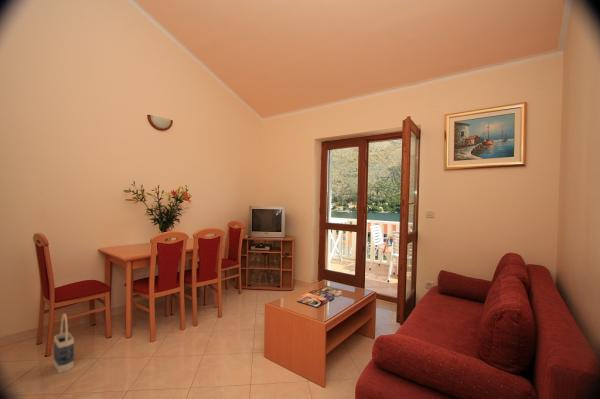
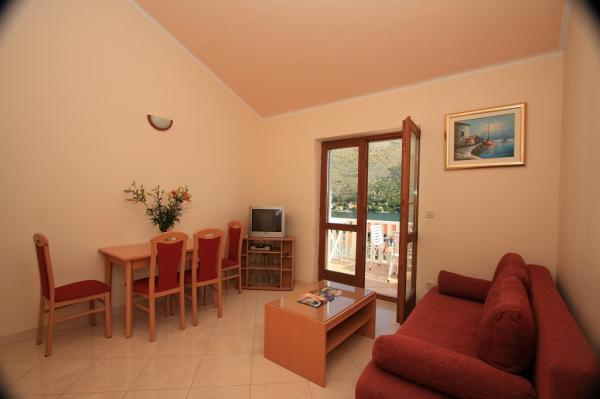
- bag (63, 340)
